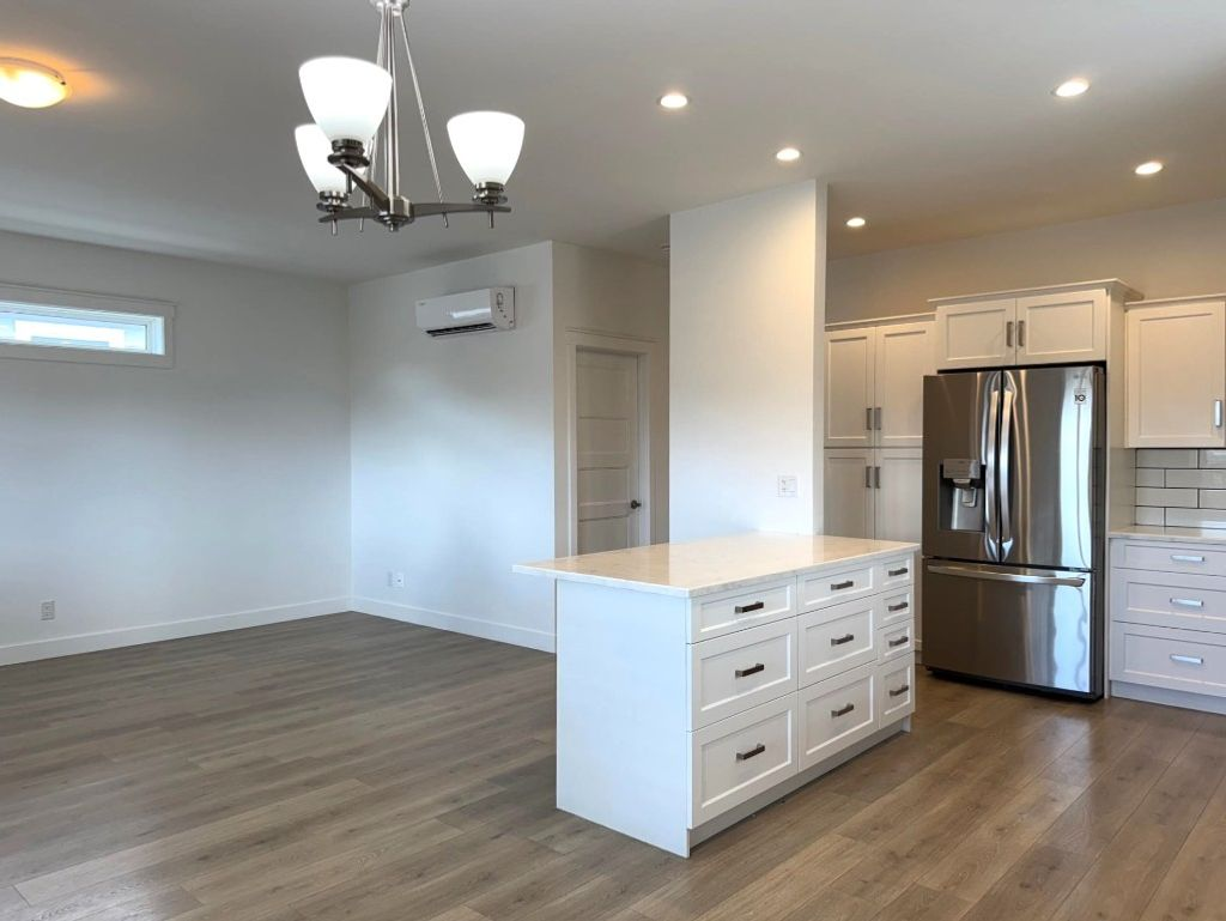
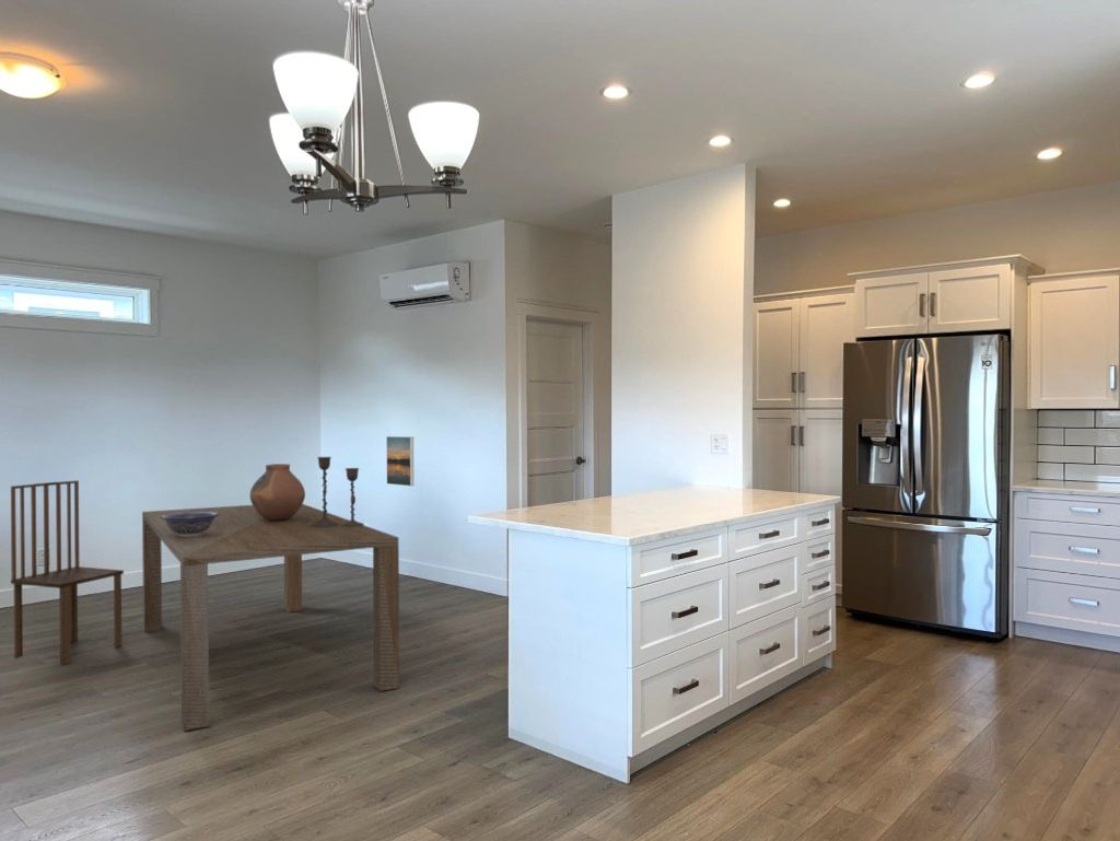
+ dining table (253, 559)
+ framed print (399, 460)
+ candlestick (326, 490)
+ dining chair (68, 568)
+ vase (277, 491)
+ decorative bowl (190, 524)
